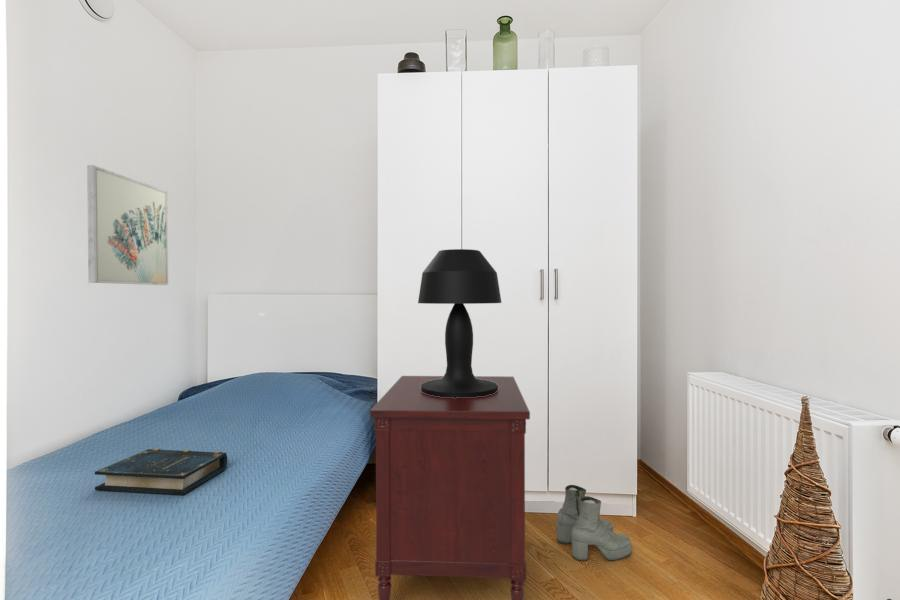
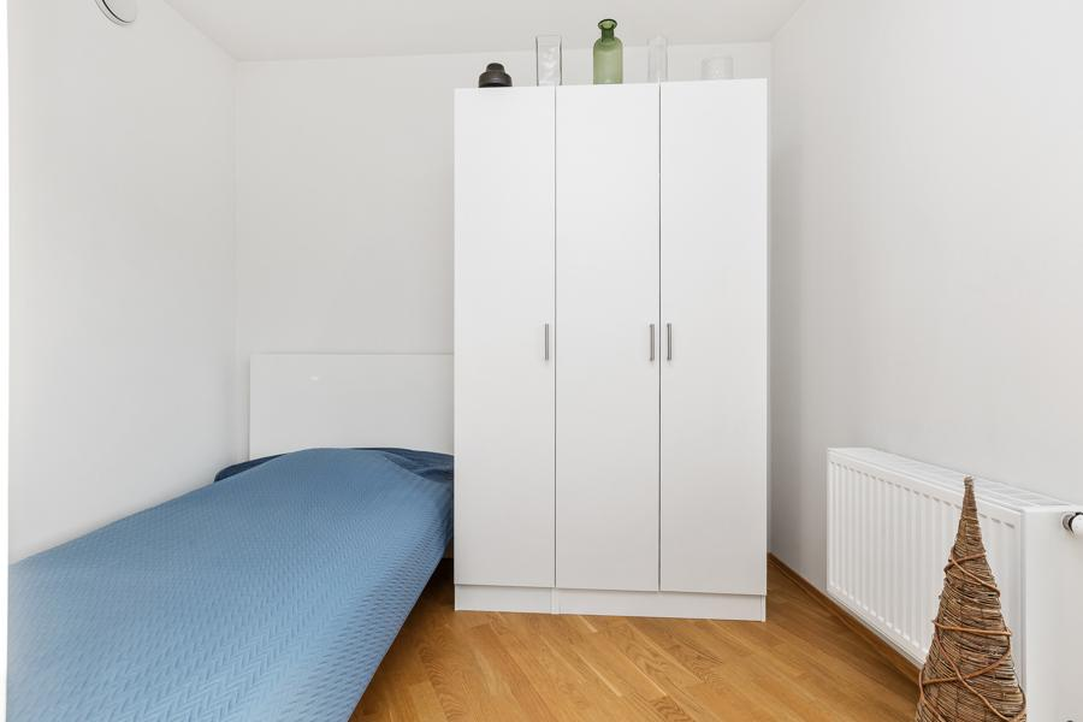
- book (165, 469)
- table lamp (459, 319)
- boots (592, 519)
- wall art (132, 232)
- dresser (454, 480)
